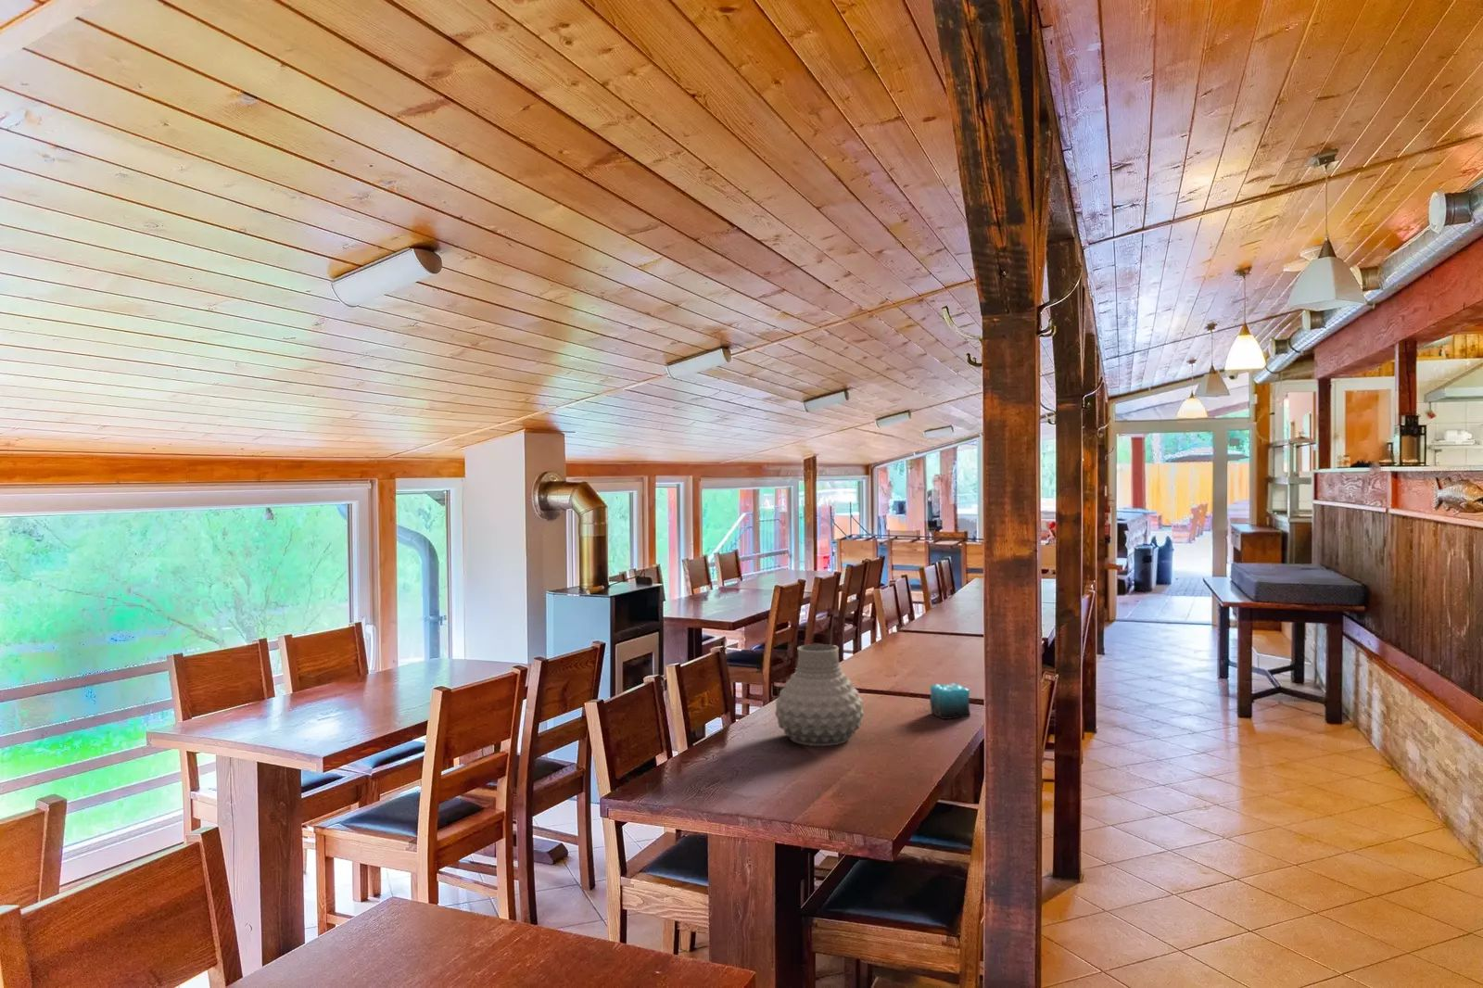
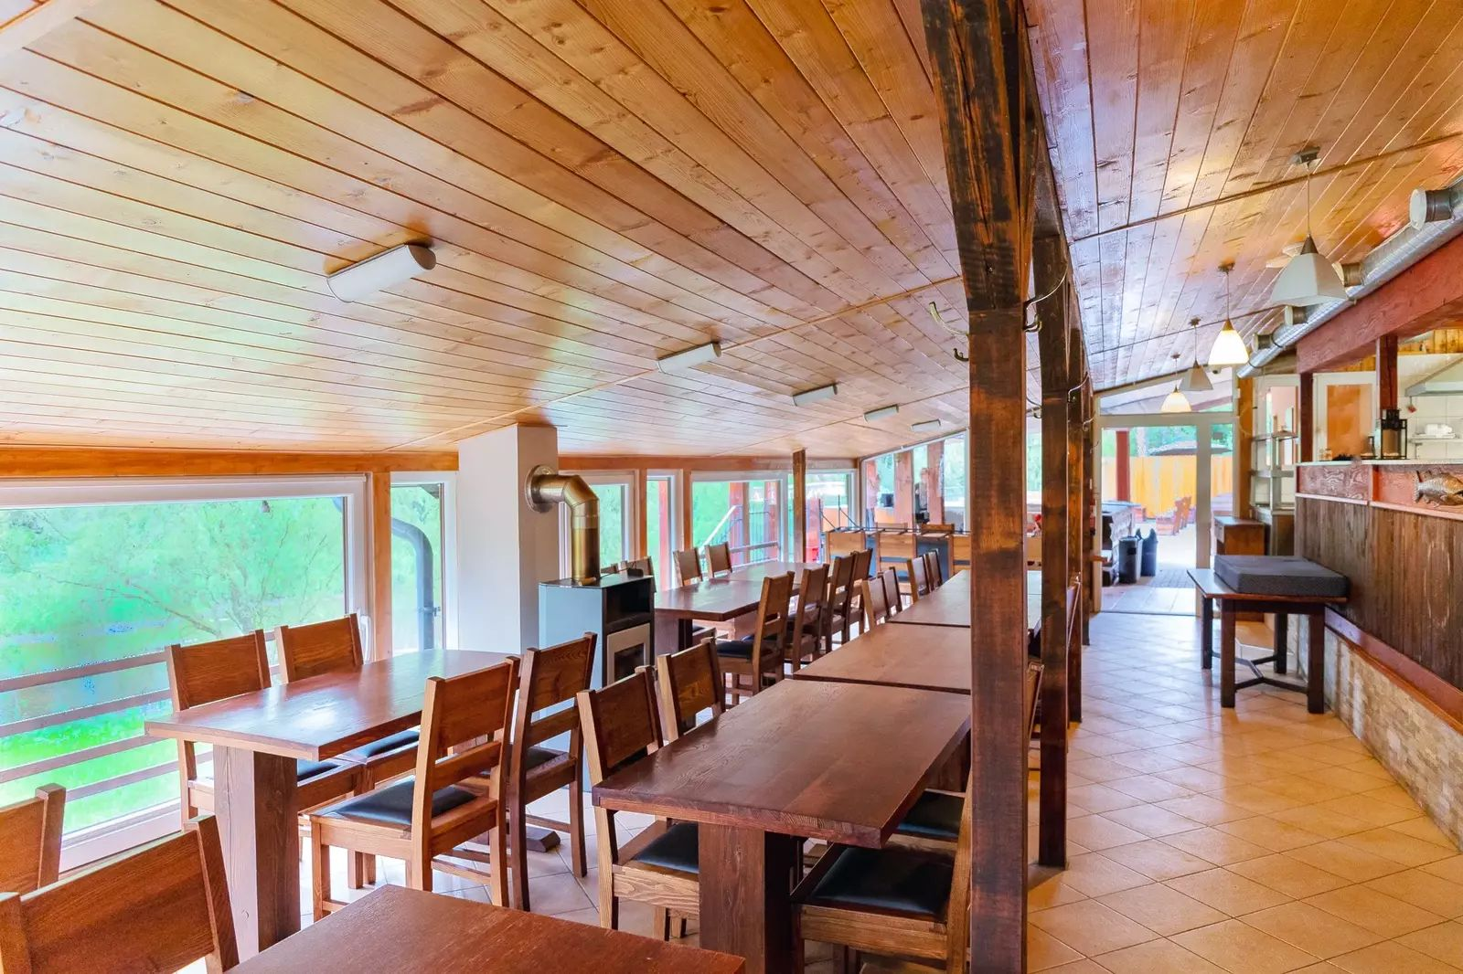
- candle (949, 695)
- vase (818, 692)
